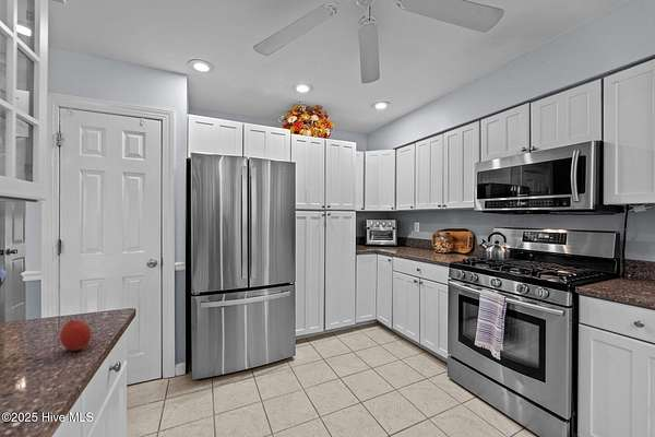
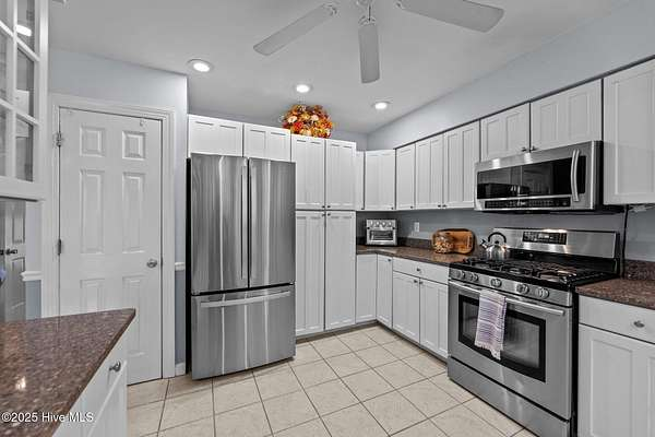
- fruit (75, 333)
